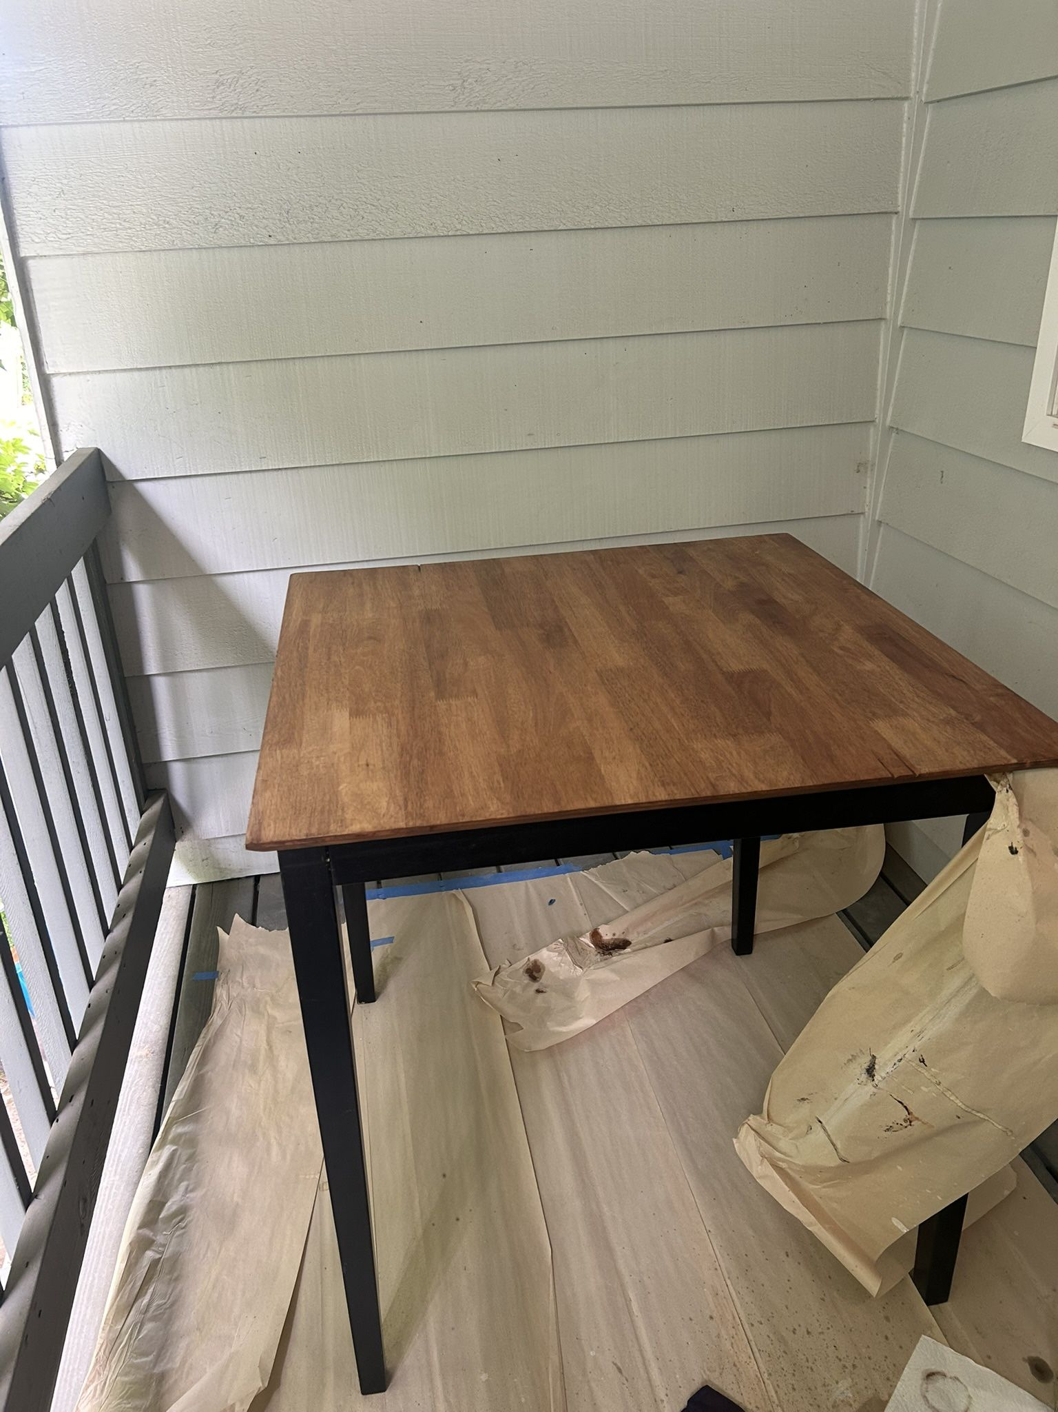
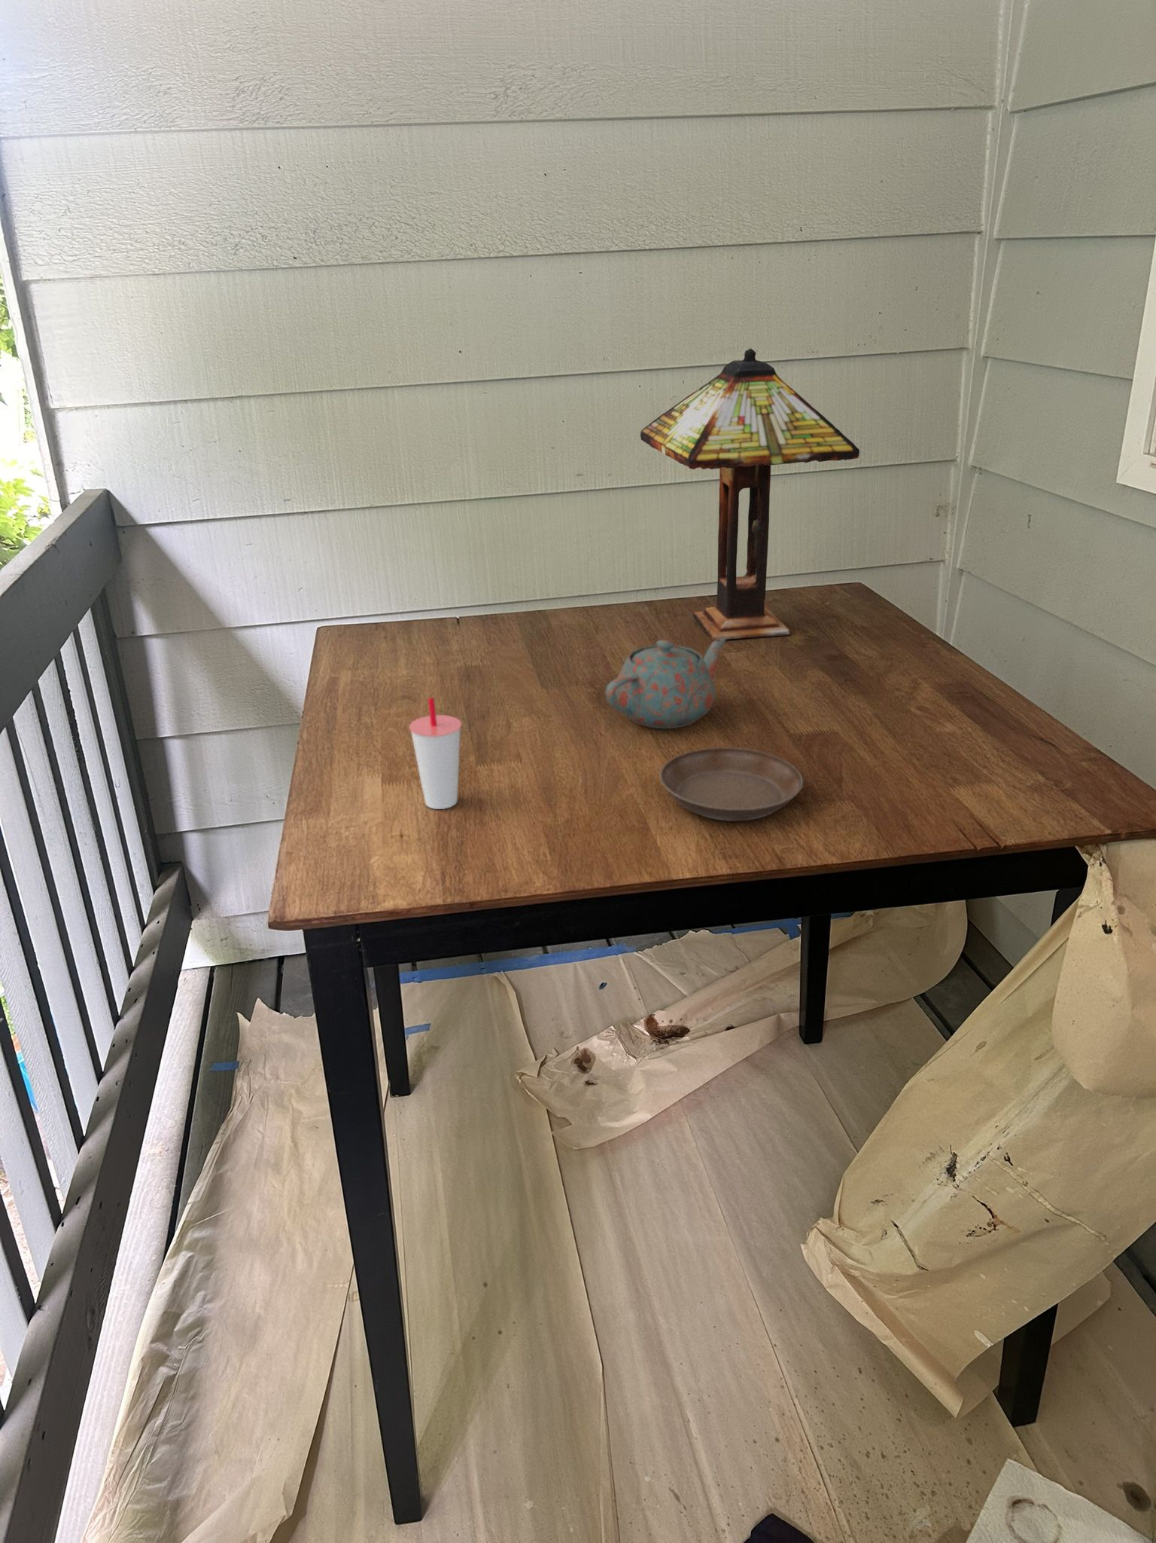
+ cup (437, 751)
+ table lamp (738, 494)
+ saucer (730, 786)
+ teapot (668, 677)
